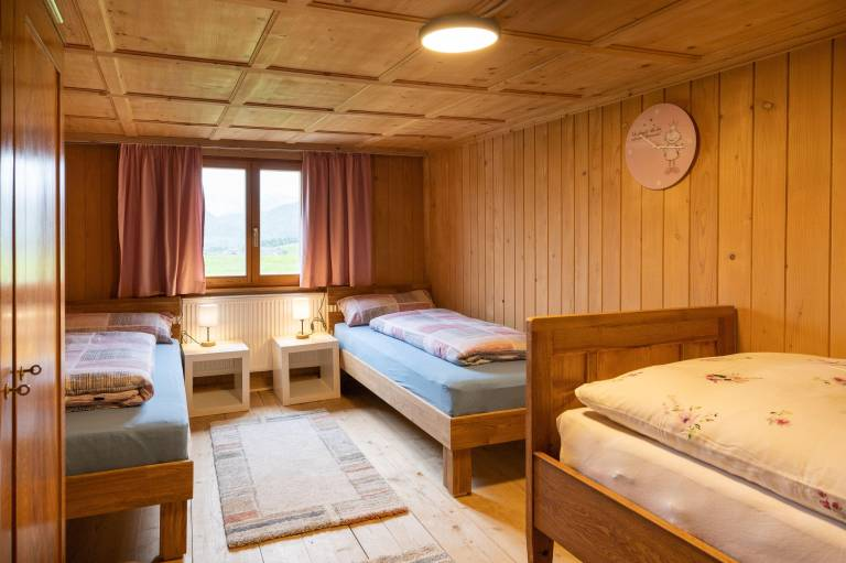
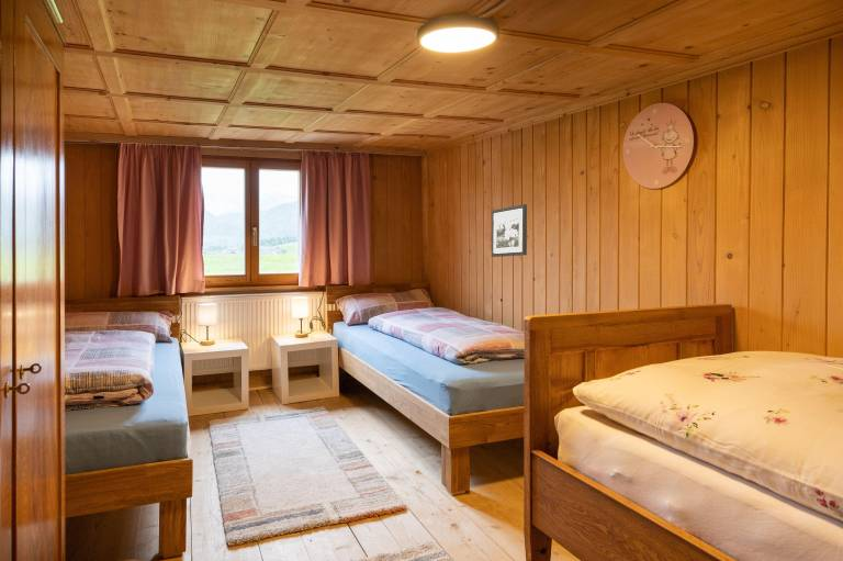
+ picture frame (508, 232)
